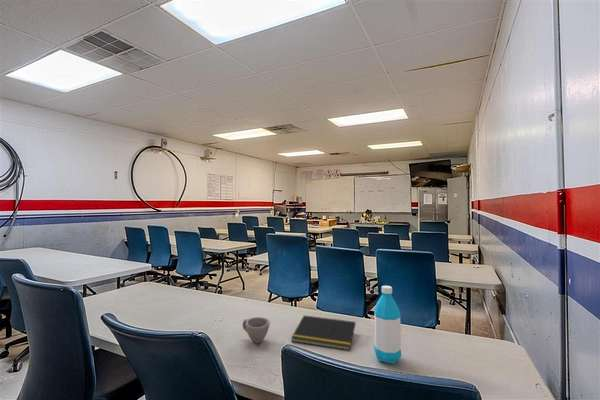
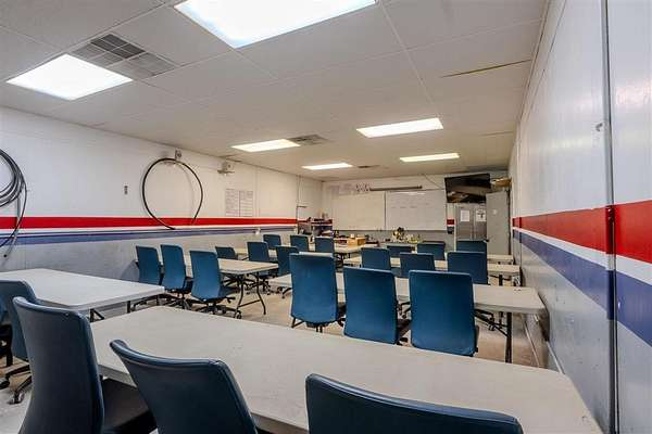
- notepad (324, 331)
- cup (254, 330)
- water bottle (387, 322)
